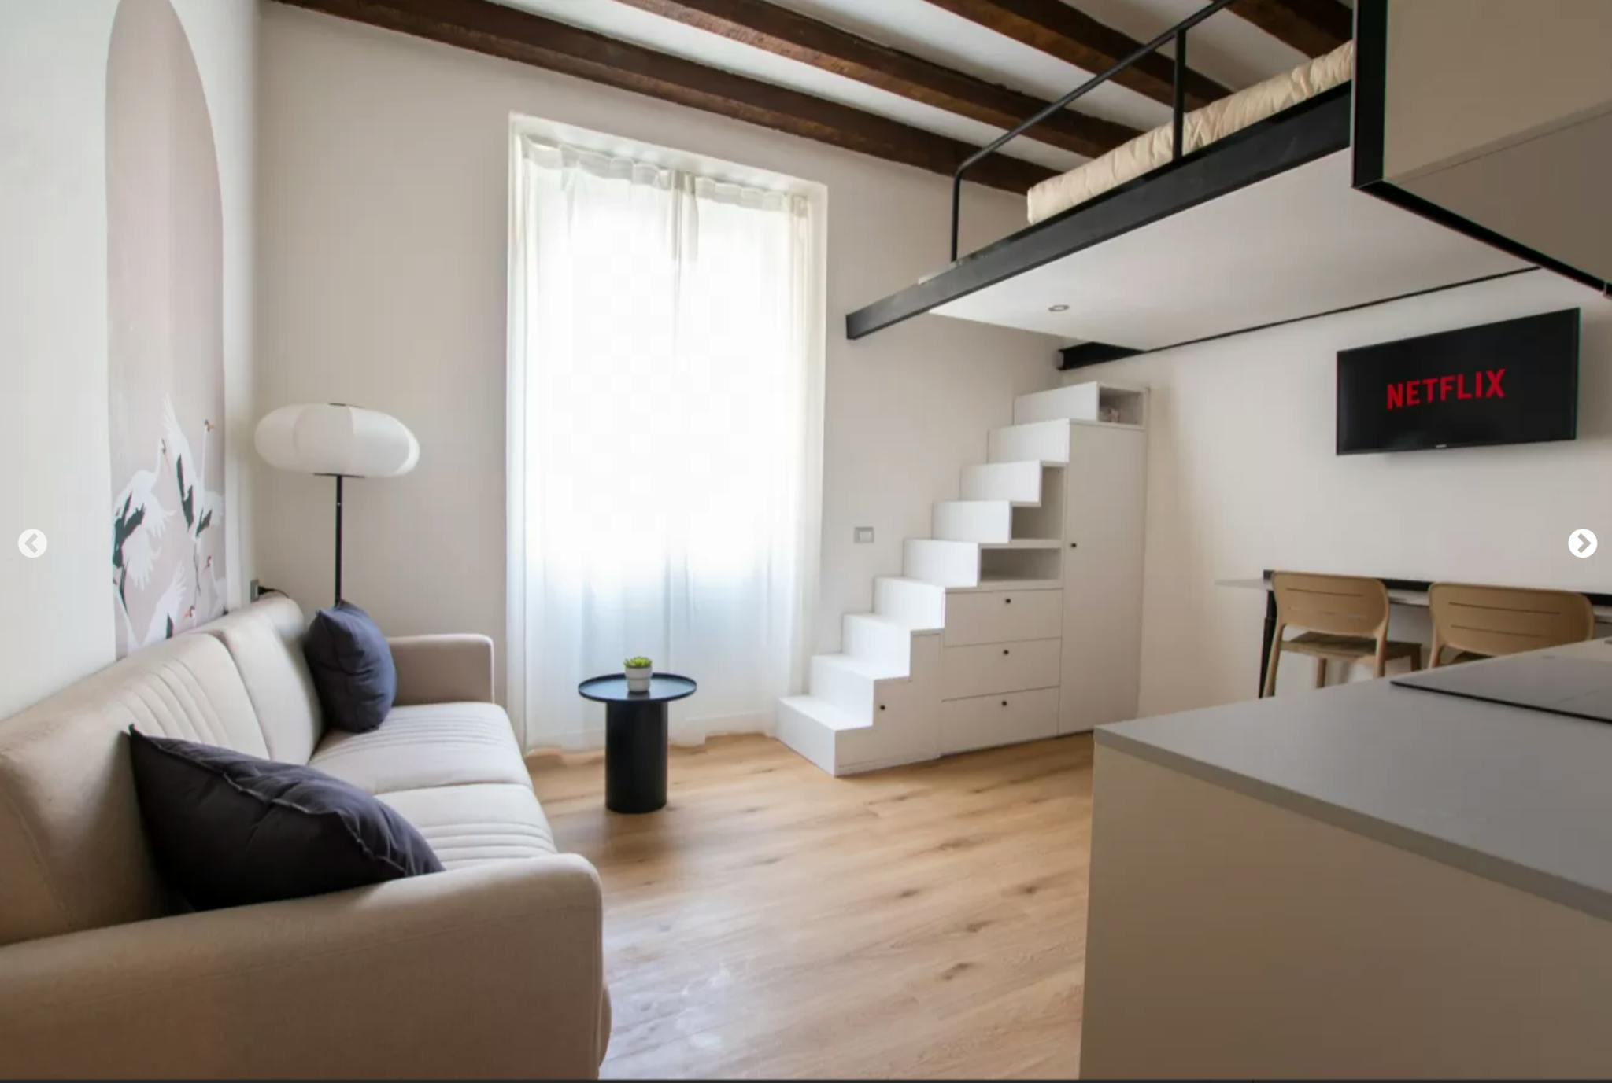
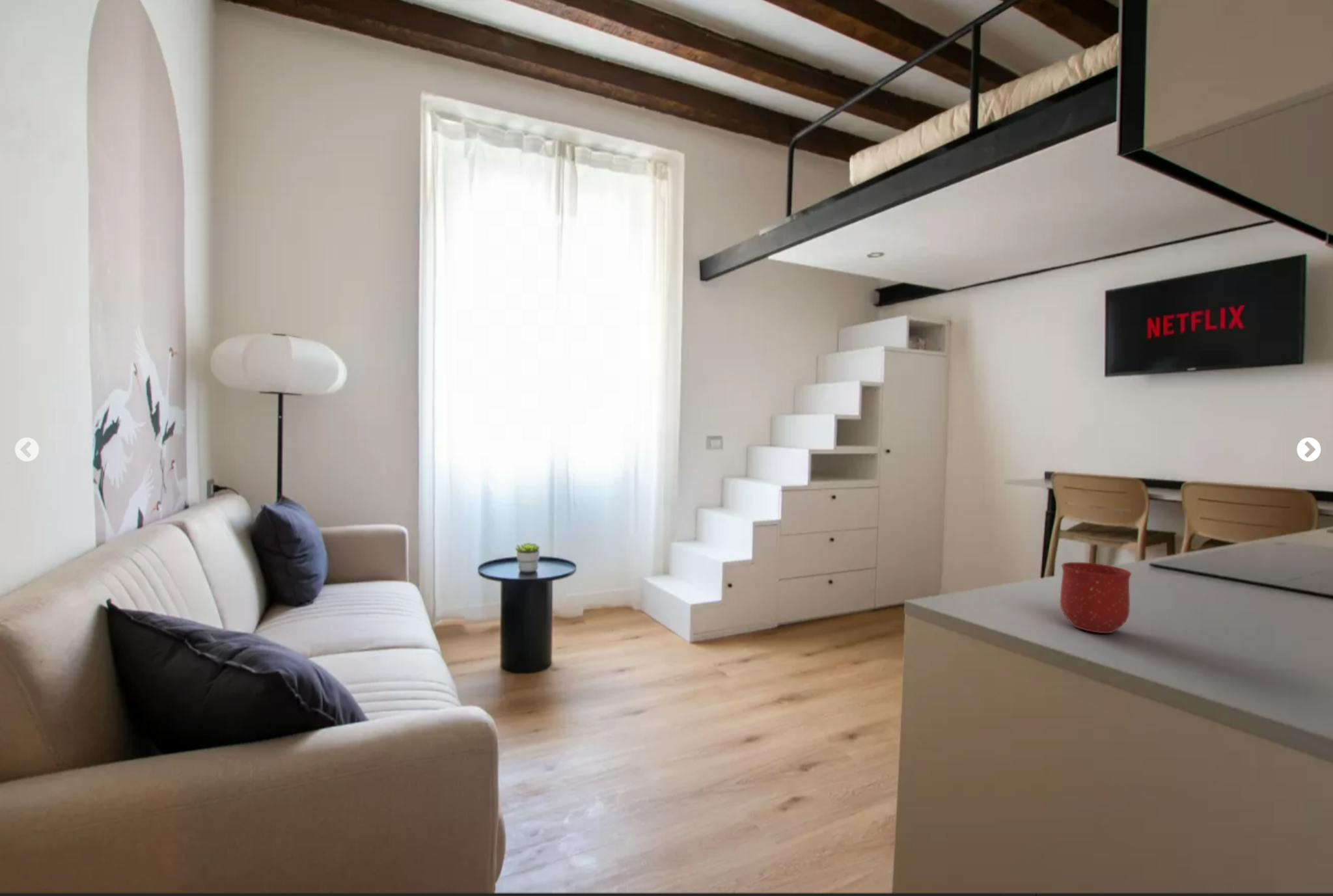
+ mug (1100, 596)
